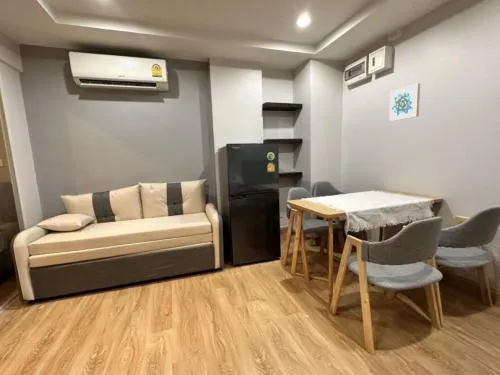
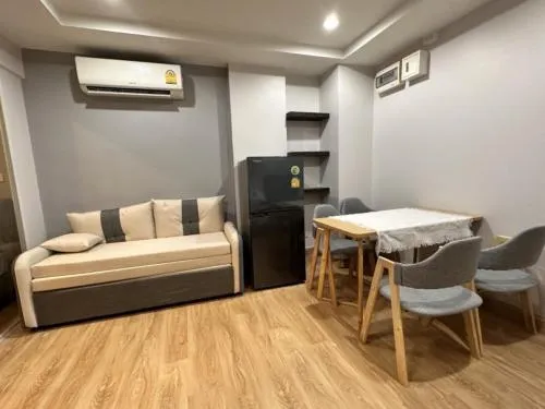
- wall art (403, 103)
